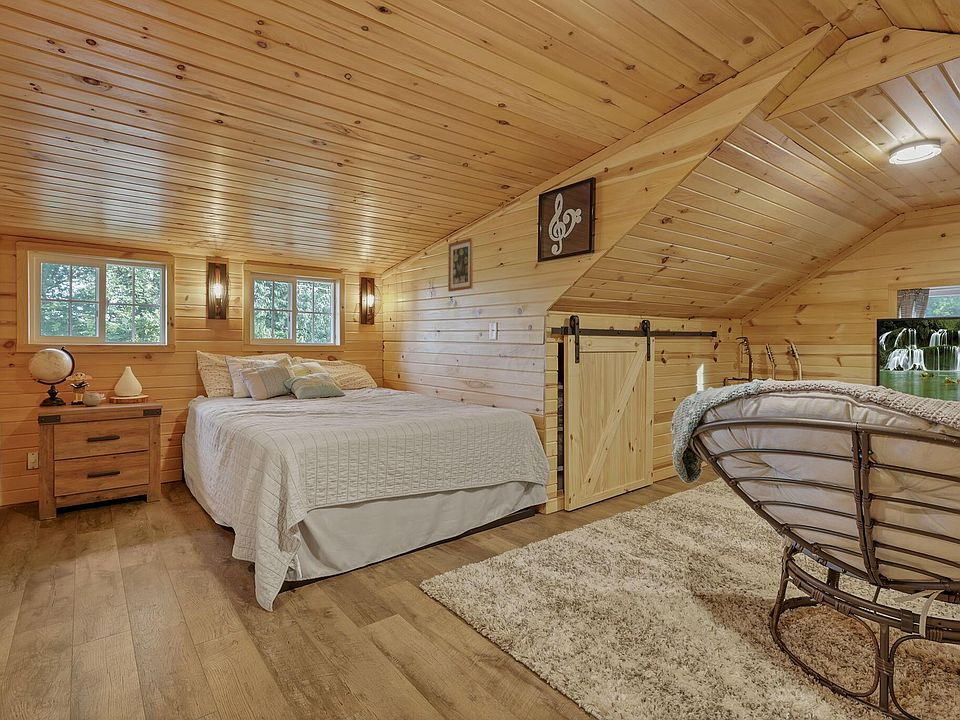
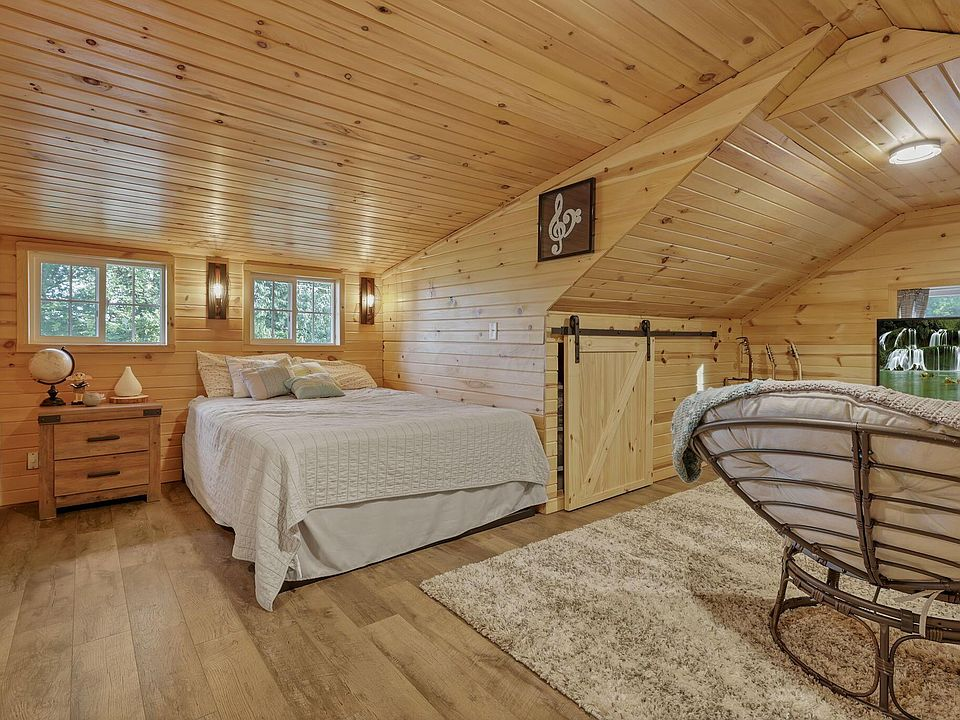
- wall art (460, 265)
